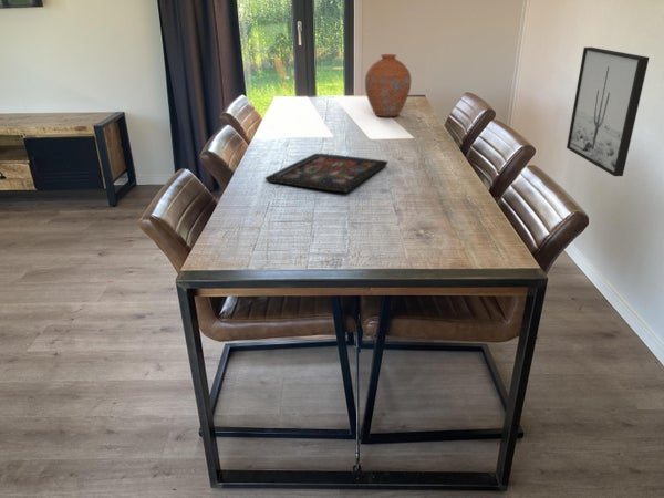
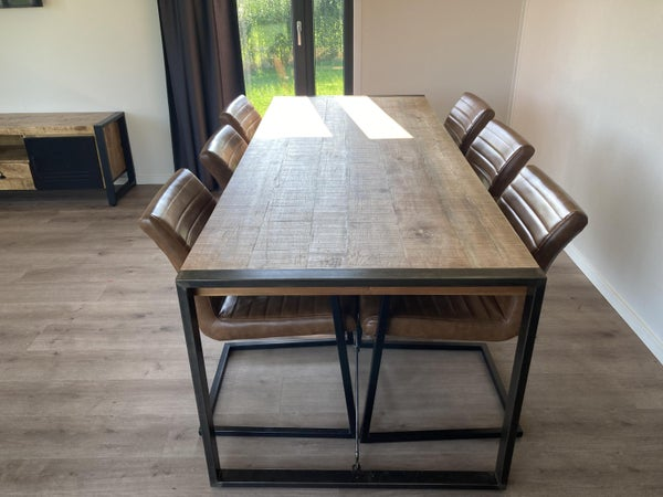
- vase (387, 85)
- decorative tray (329, 170)
- wall art (602, 108)
